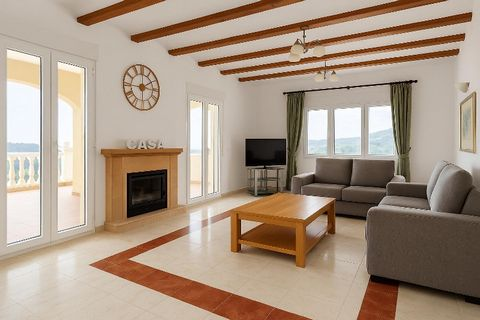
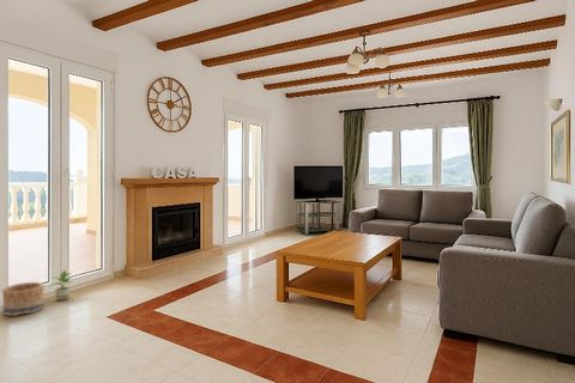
+ potted plant (60, 284)
+ basket (23, 298)
